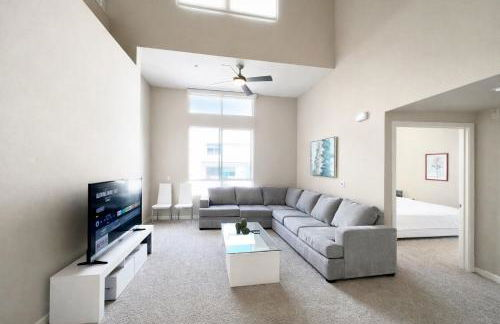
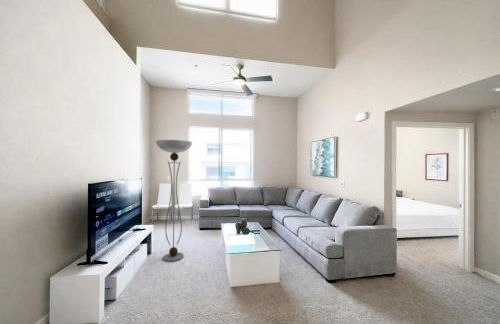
+ floor lamp (173, 199)
